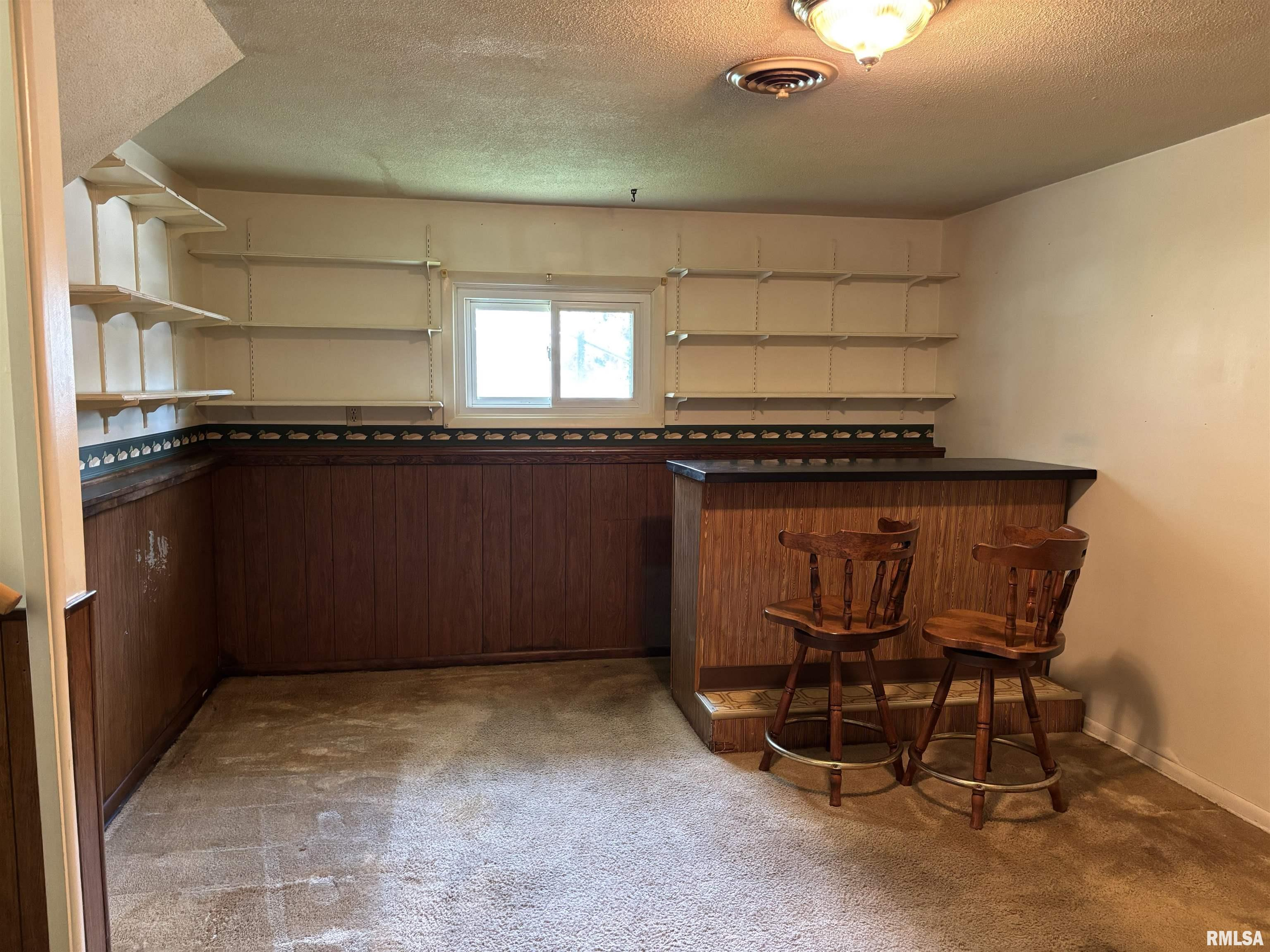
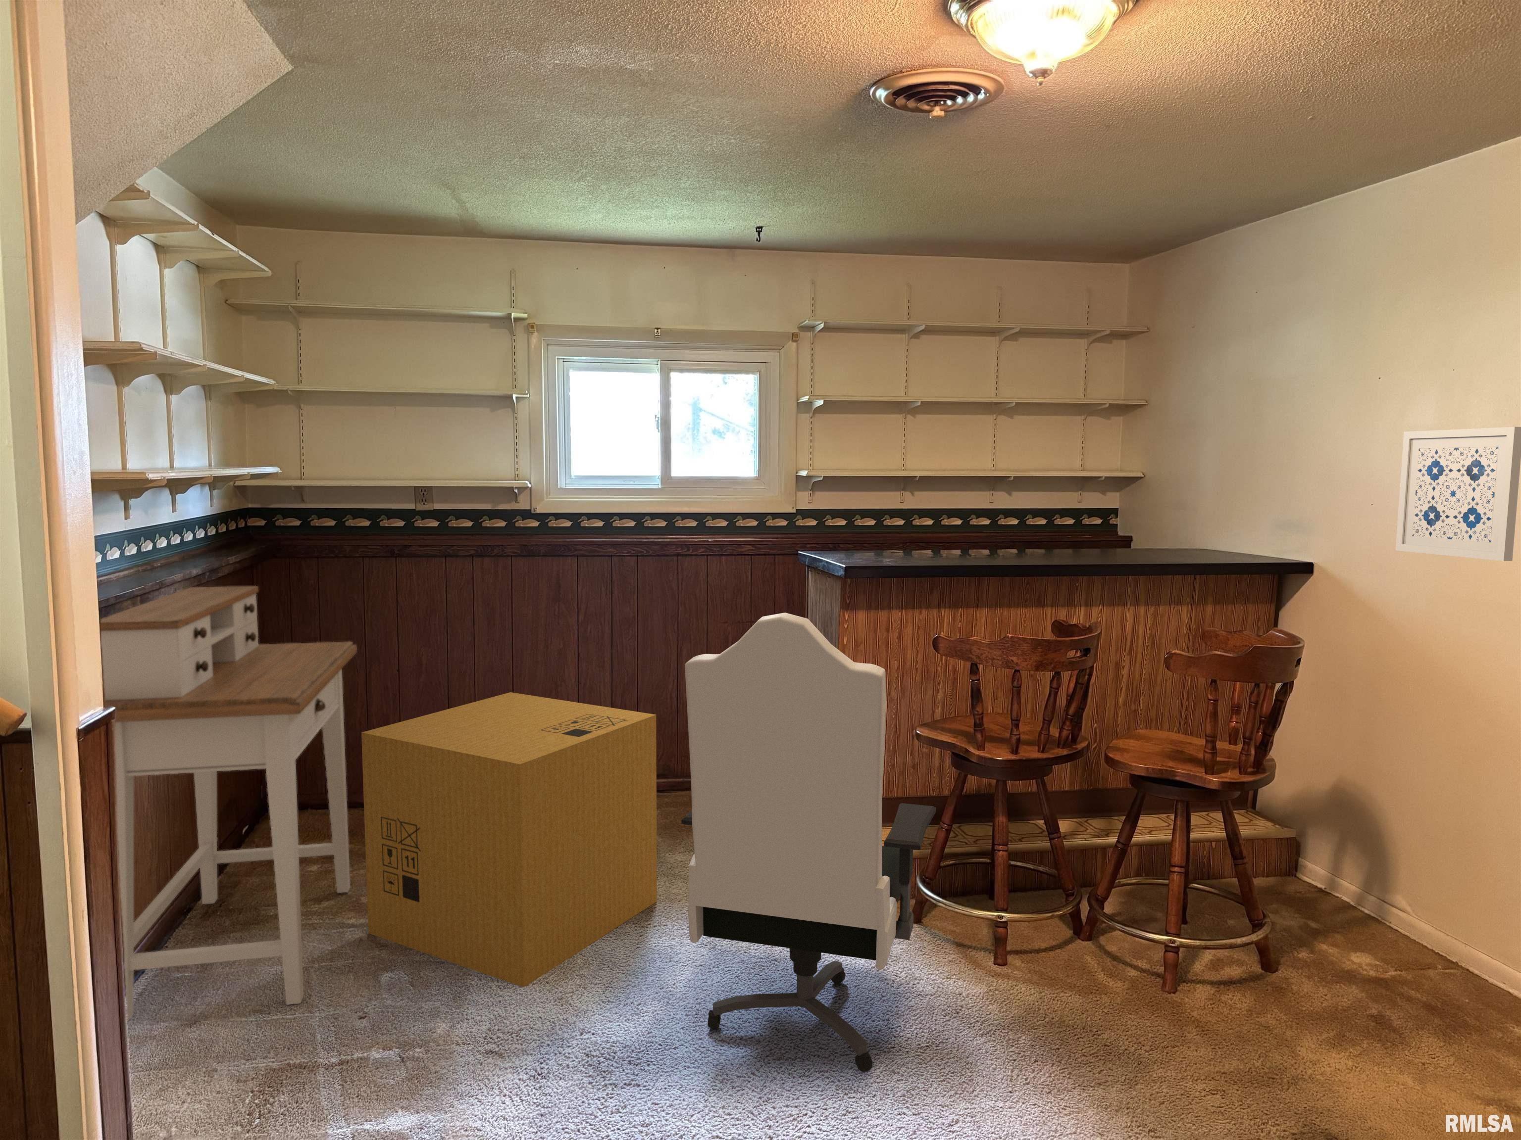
+ desk (247, 770)
+ wall art (1455, 493)
+ office chair (805, 818)
+ cardboard box (516, 820)
